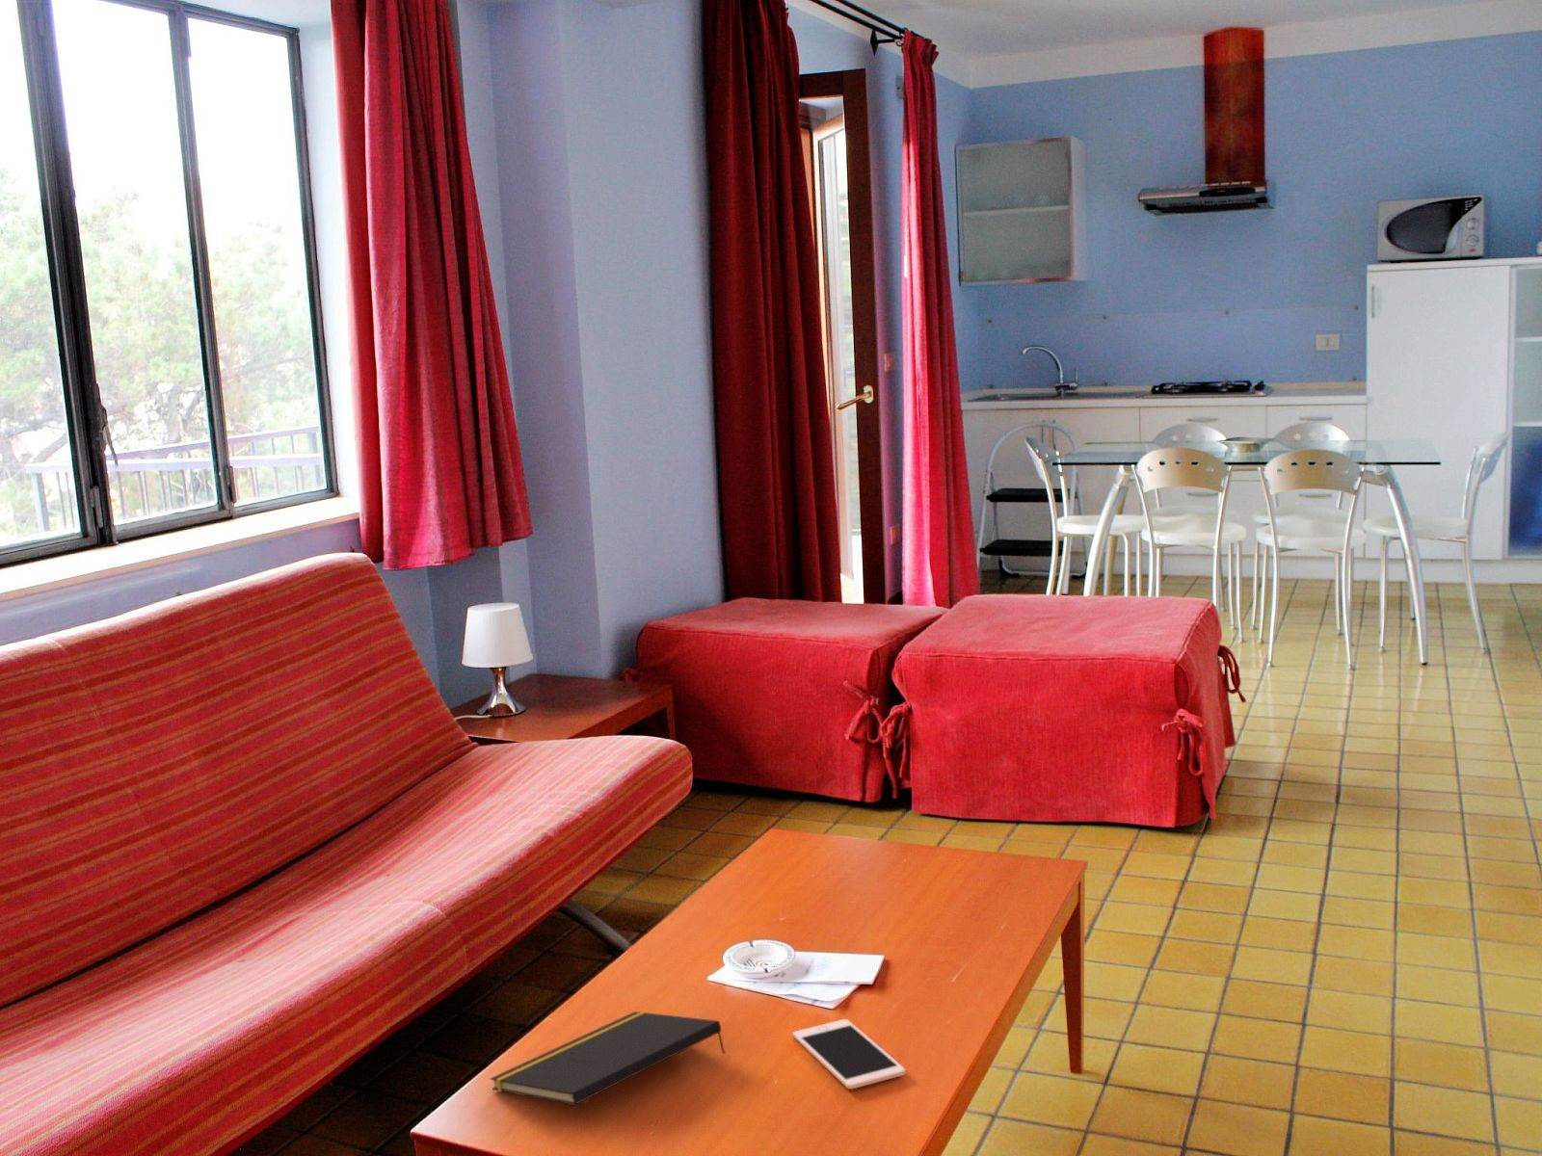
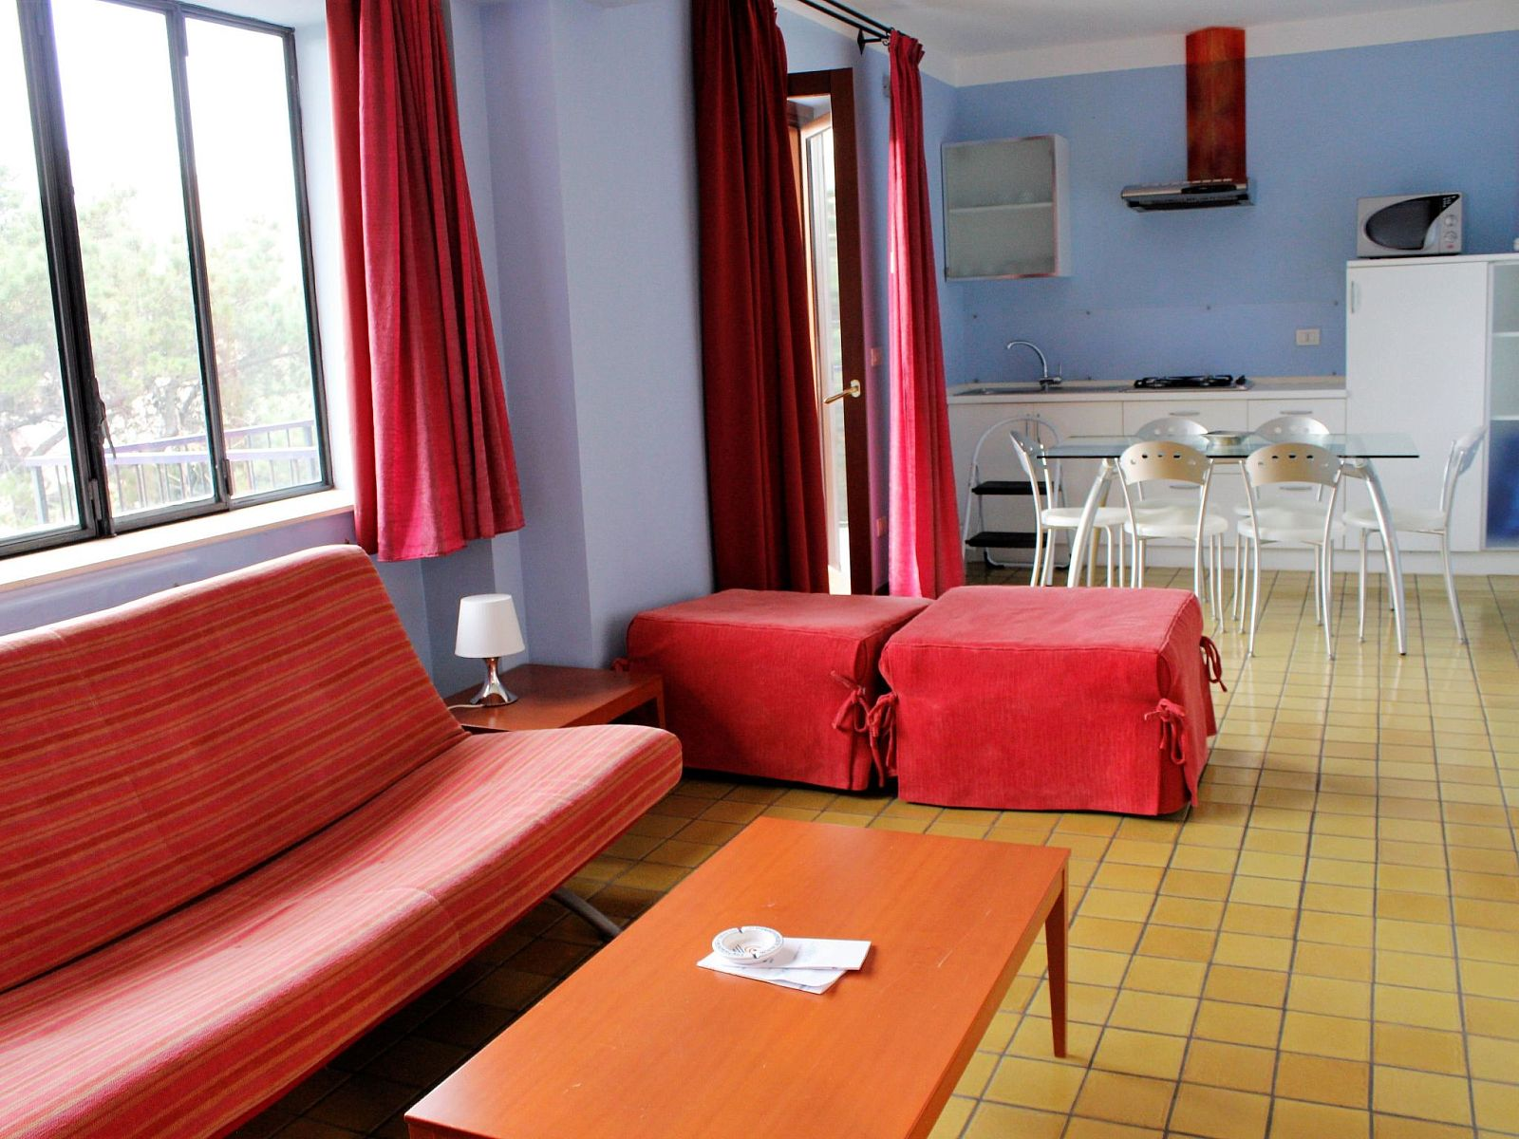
- notepad (607, 1055)
- cell phone (847, 1052)
